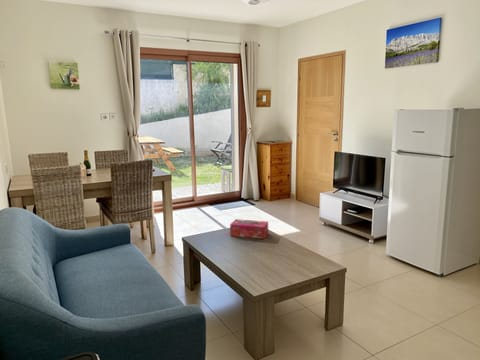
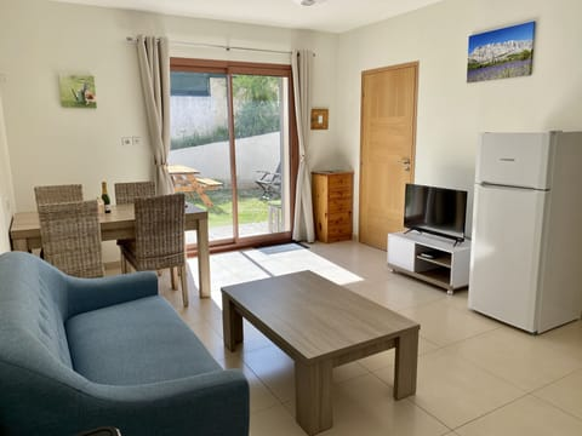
- tissue box (249, 228)
